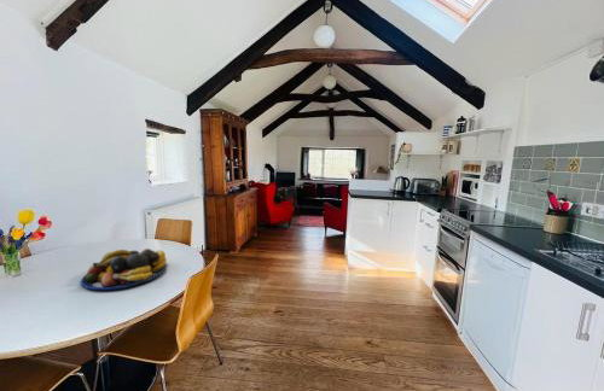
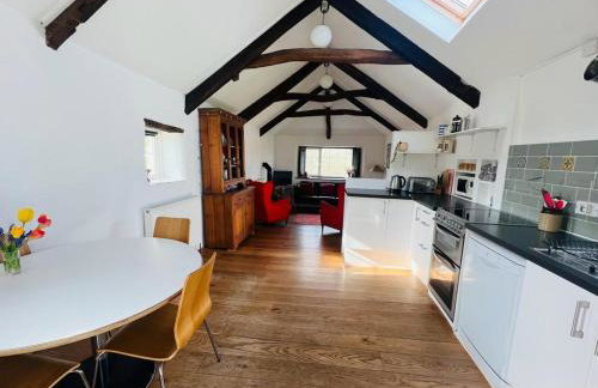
- fruit bowl (126, 261)
